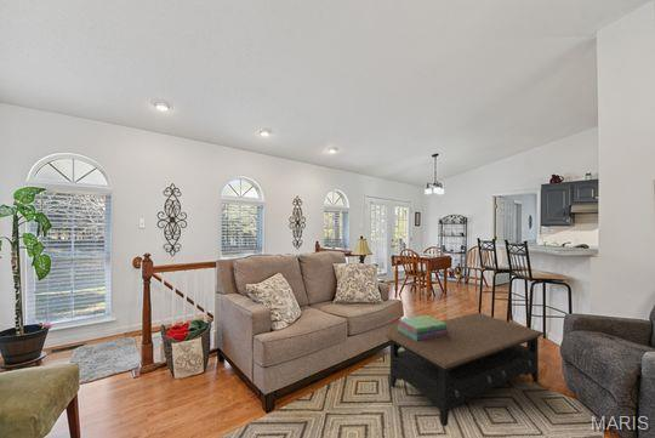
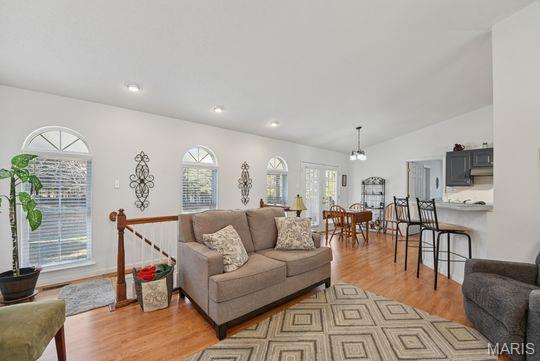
- coffee table (465, 358)
- stack of books (422, 326)
